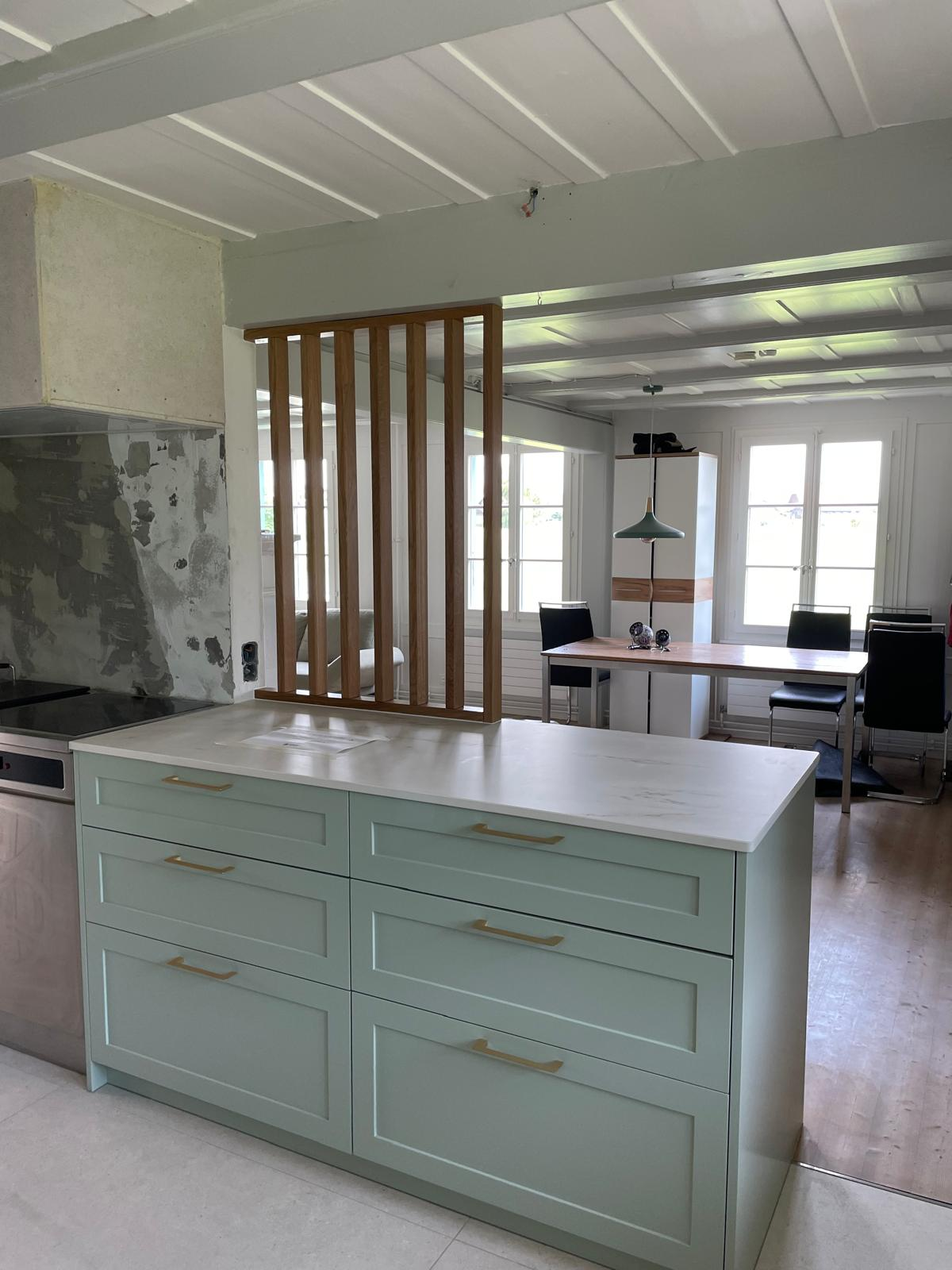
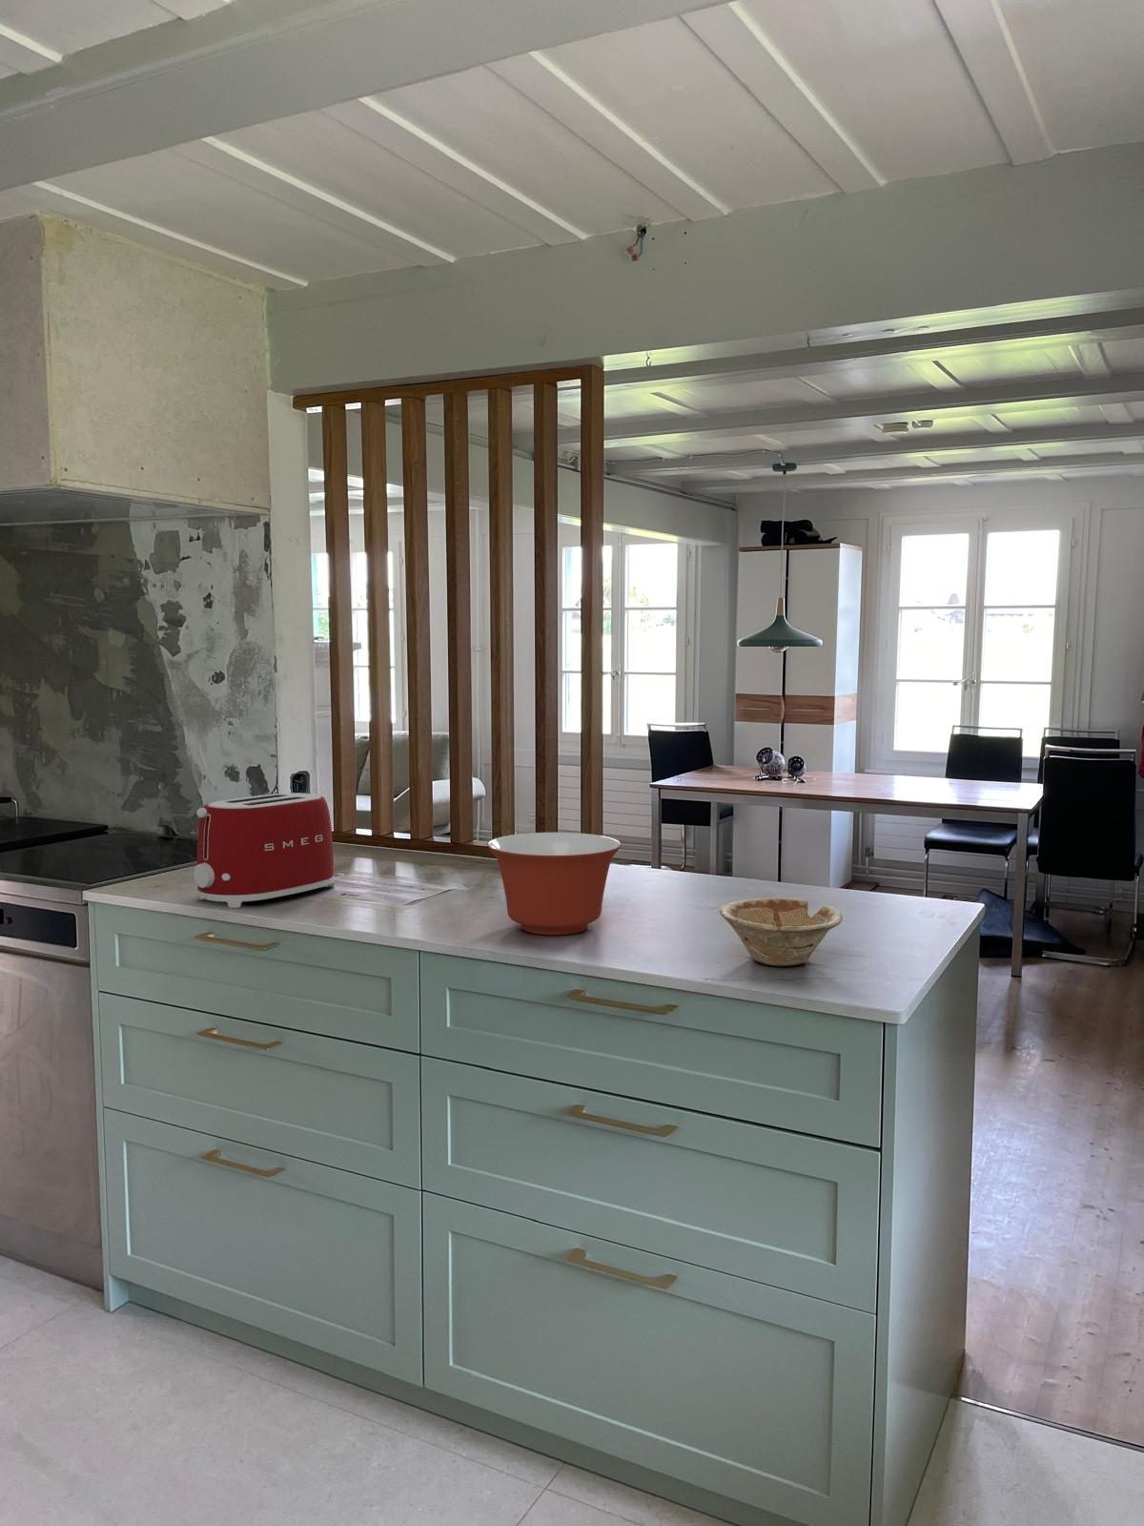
+ mixing bowl (554, 884)
+ dish (780, 935)
+ toaster (264, 846)
